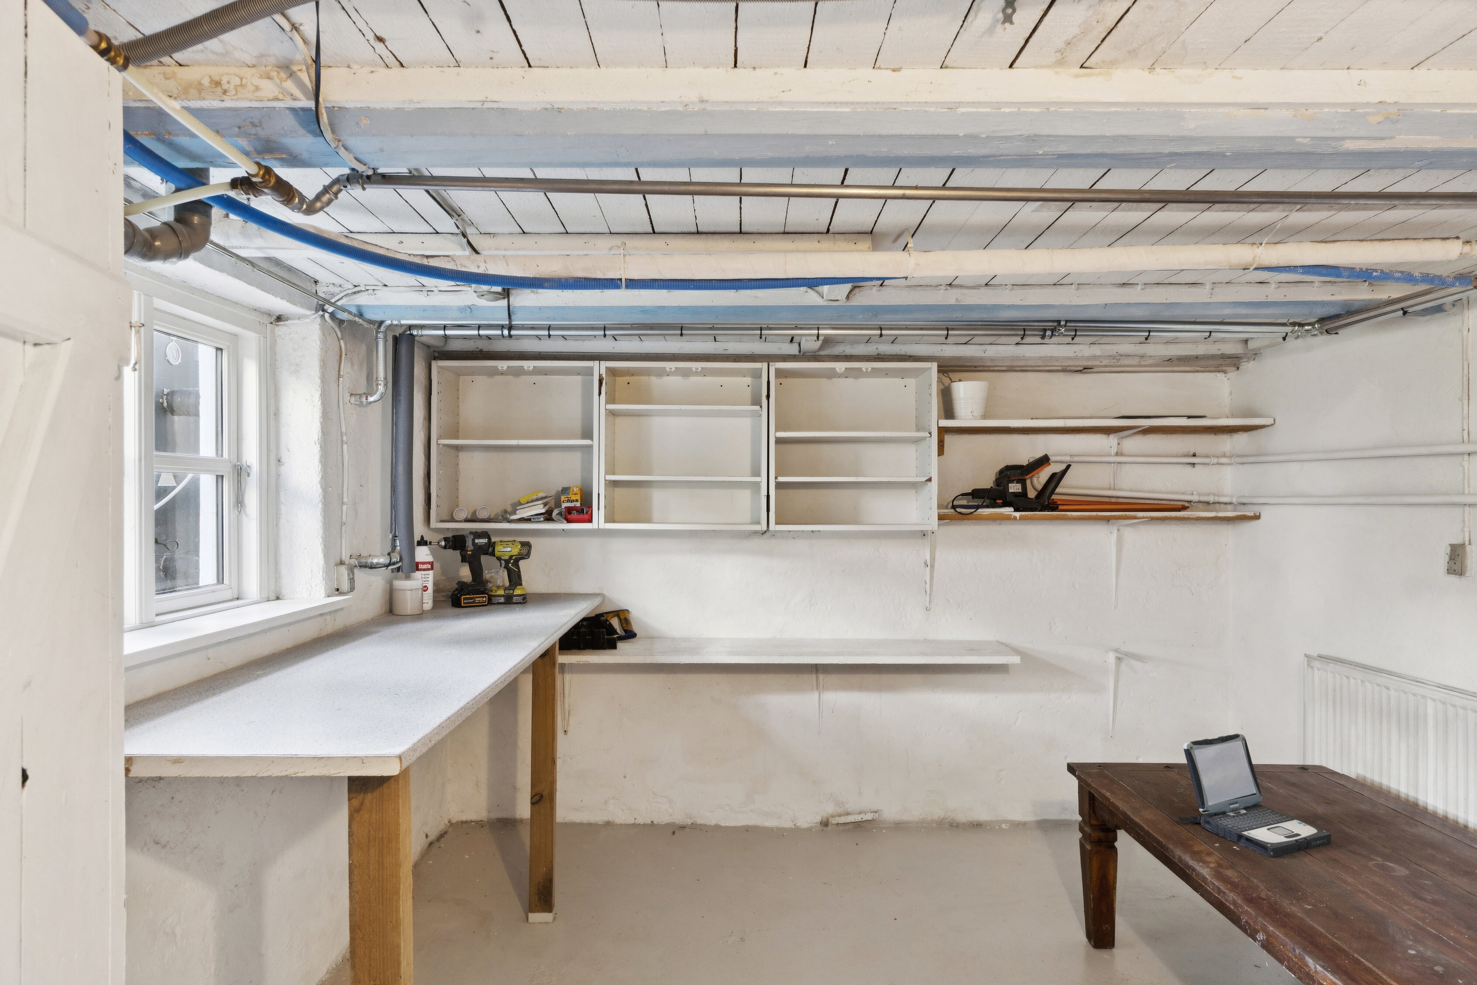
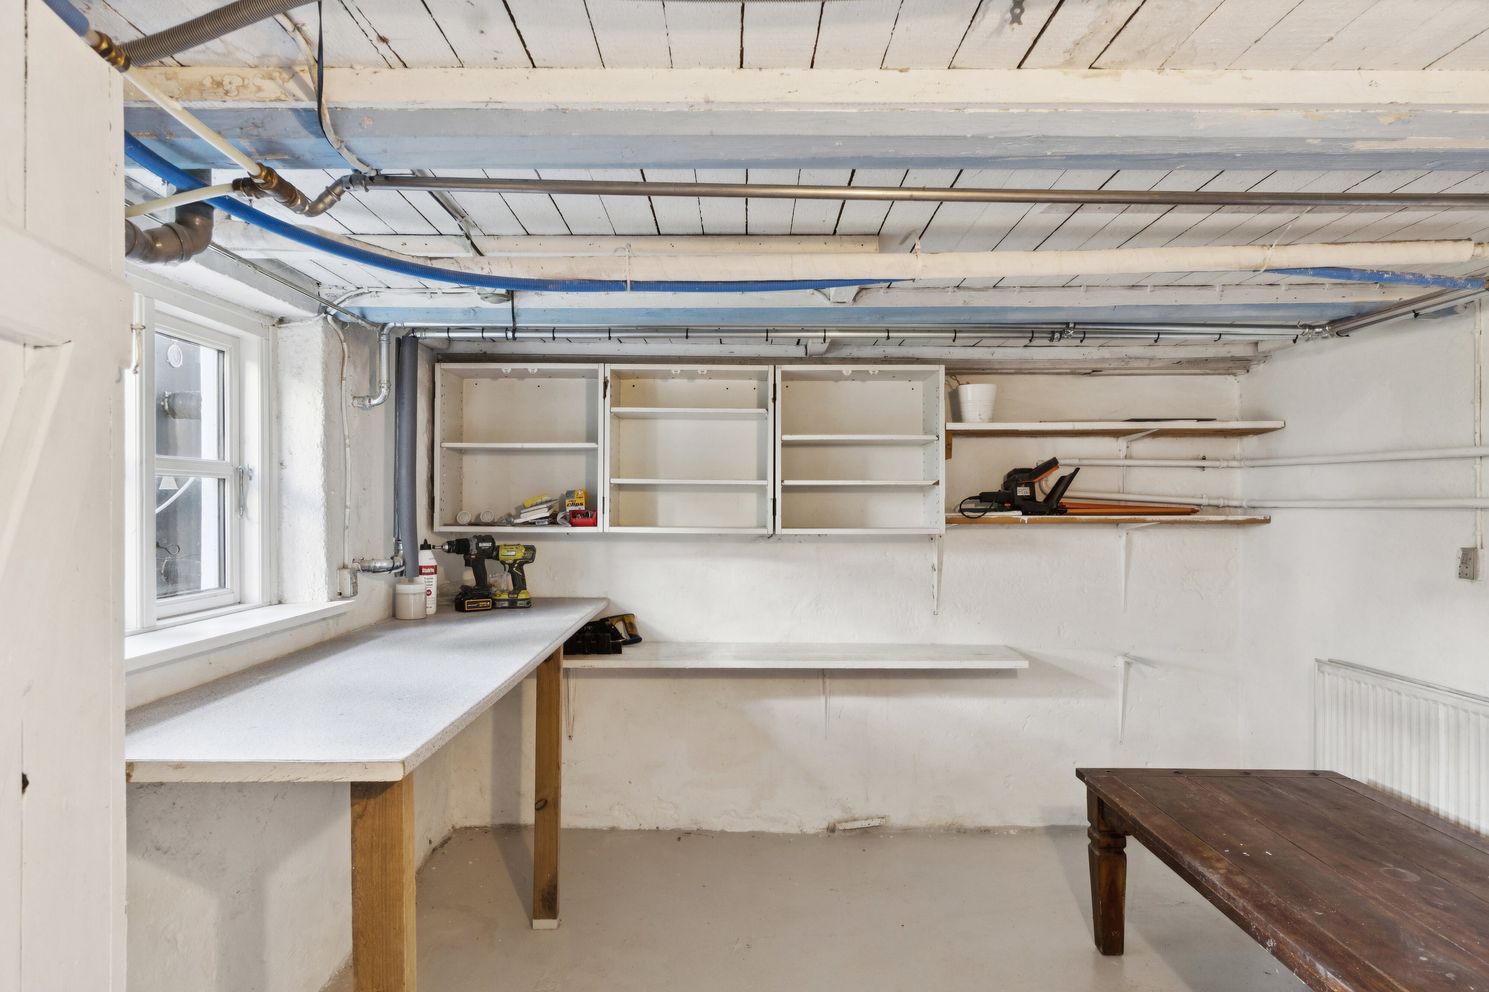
- laptop (1251, 790)
